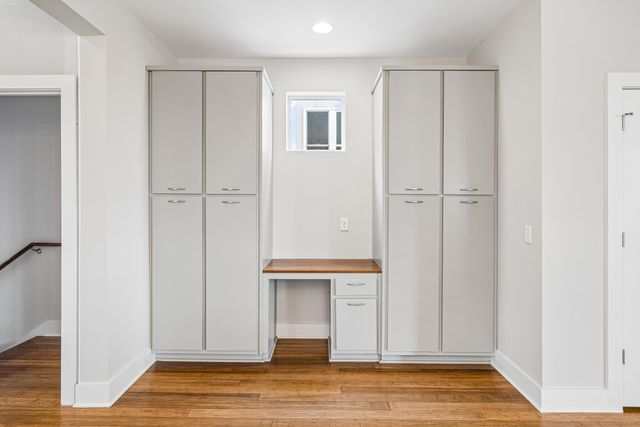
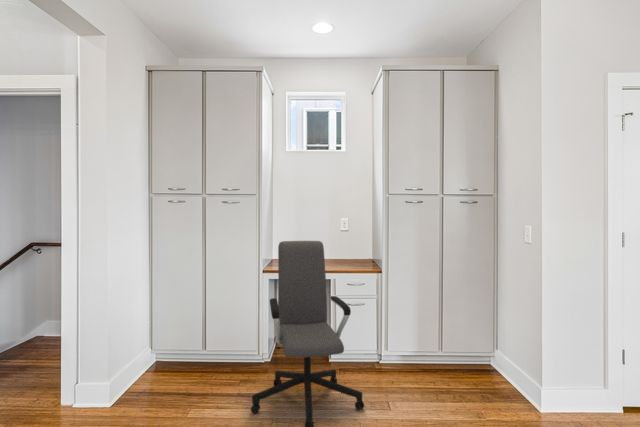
+ office chair (305, 323)
